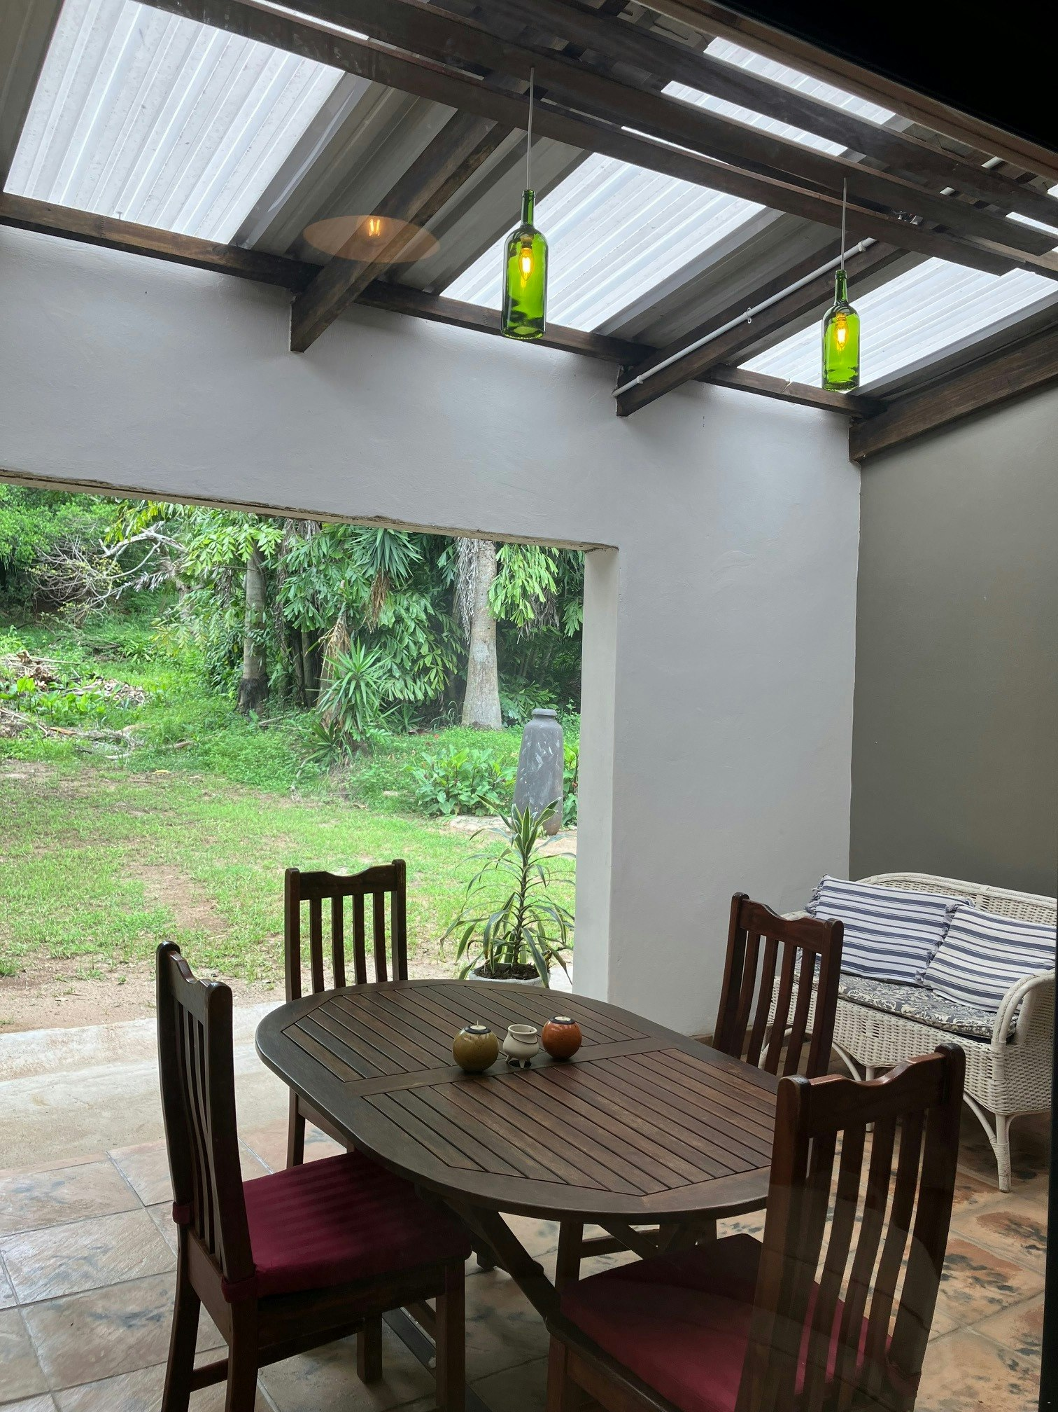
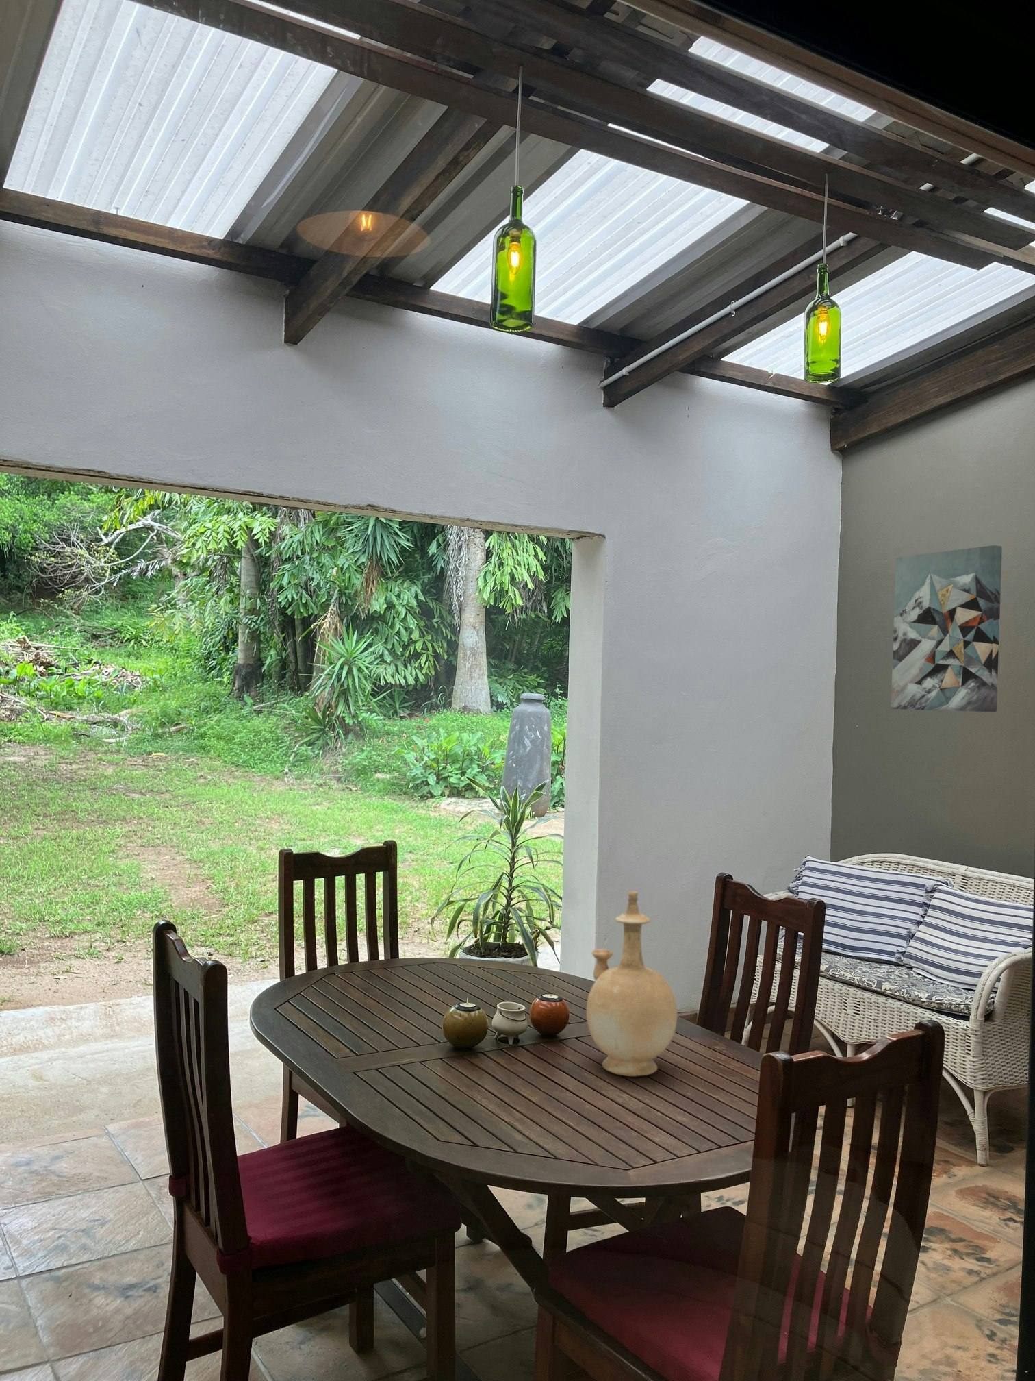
+ vase (632, 979)
+ wall art (944, 631)
